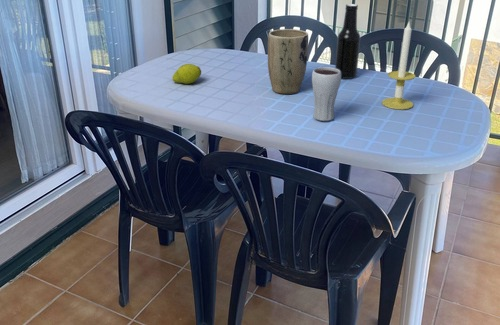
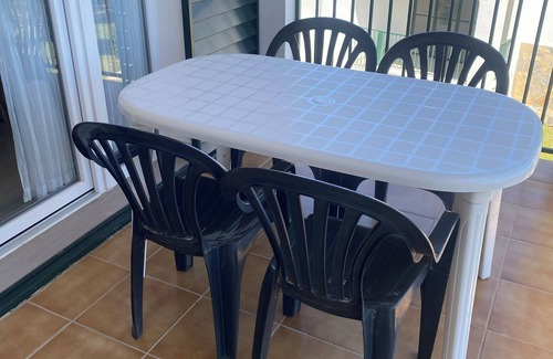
- beer bottle (348, 41)
- fruit (184, 72)
- drinking glass (325, 94)
- plant pot (287, 62)
- candle (403, 63)
